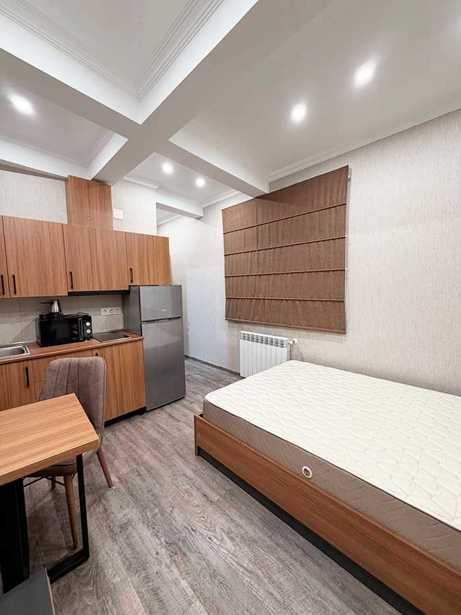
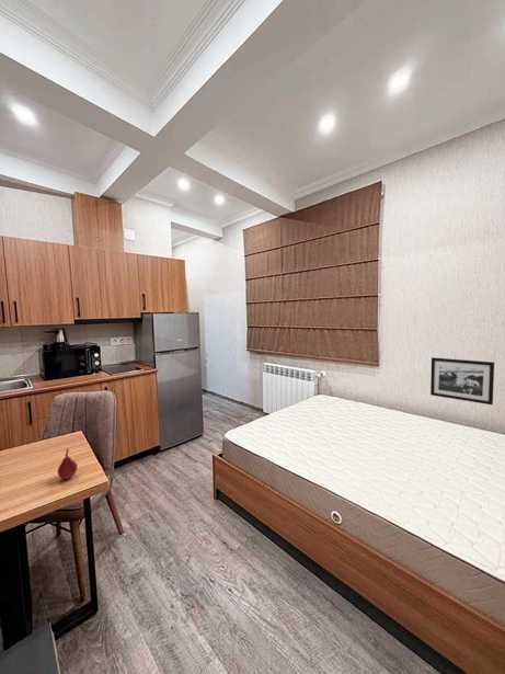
+ picture frame (460, 379)
+ fruit (67, 464)
